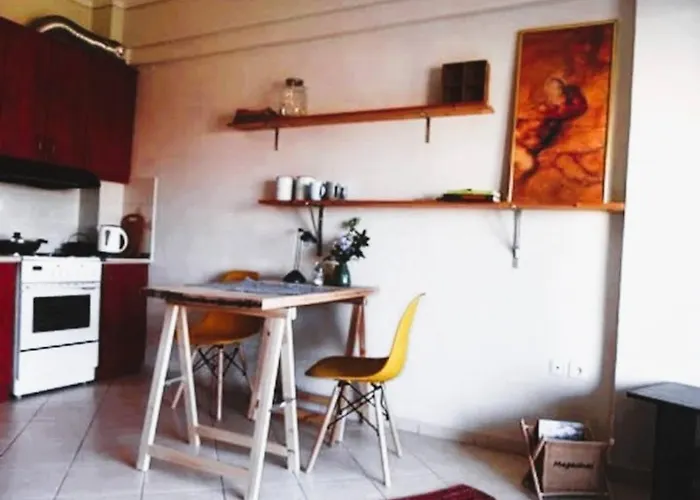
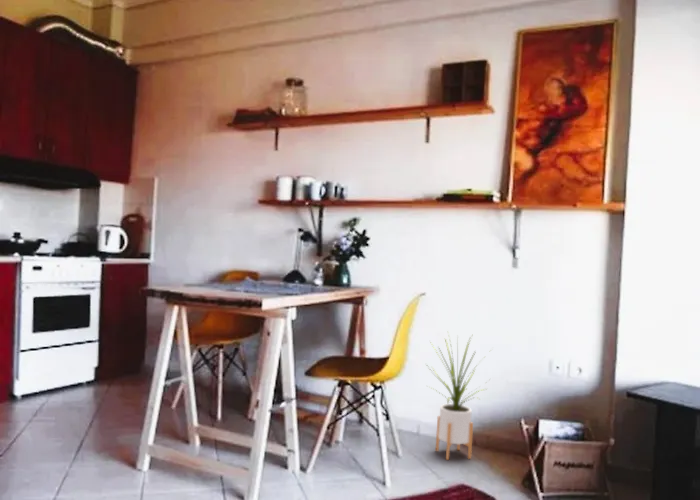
+ house plant (458, 393)
